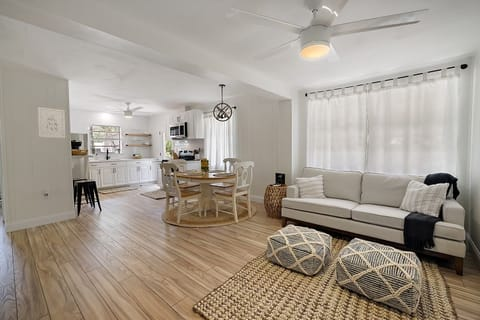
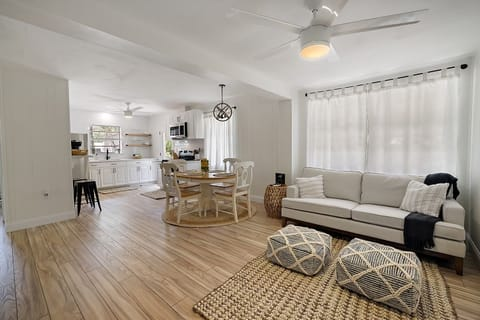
- wall art (52, 123)
